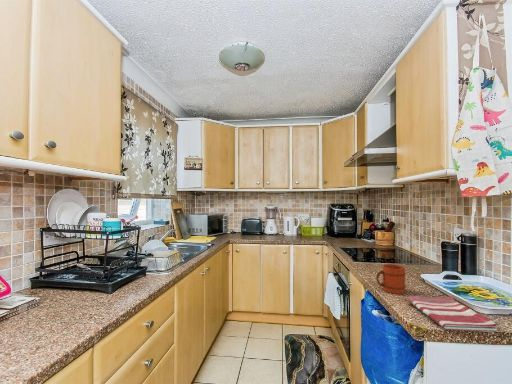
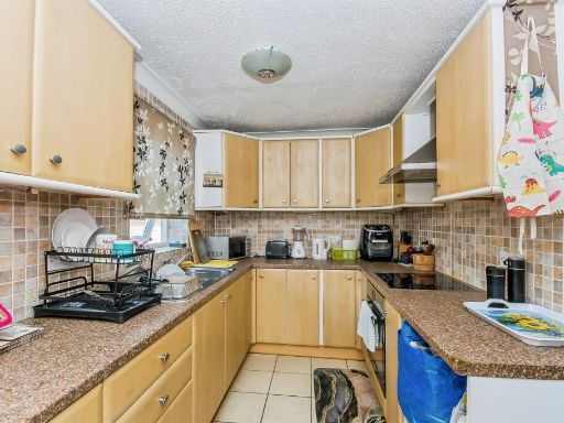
- dish towel (447, 310)
- mug (390, 278)
